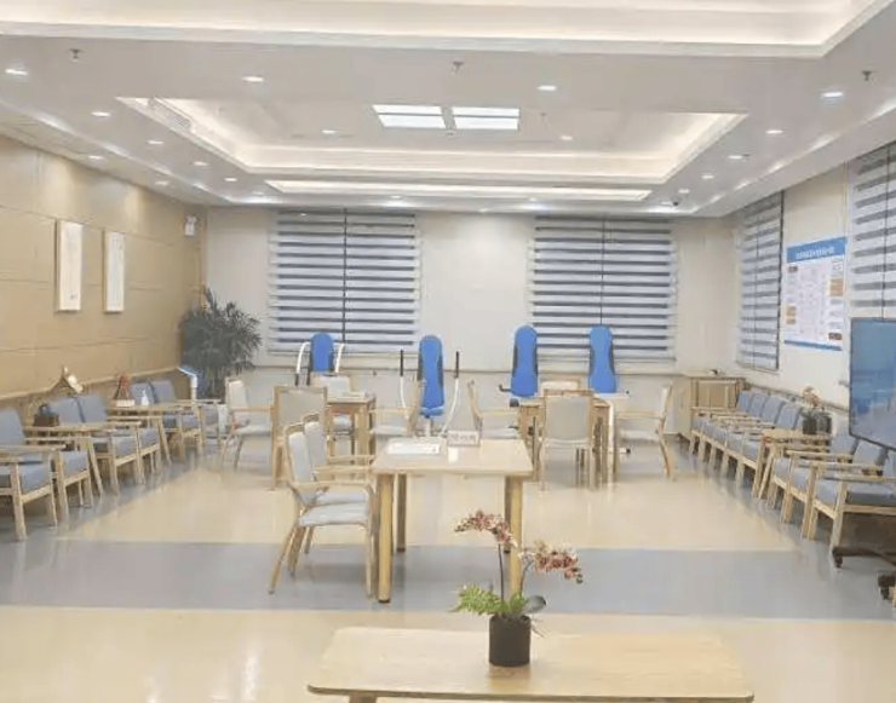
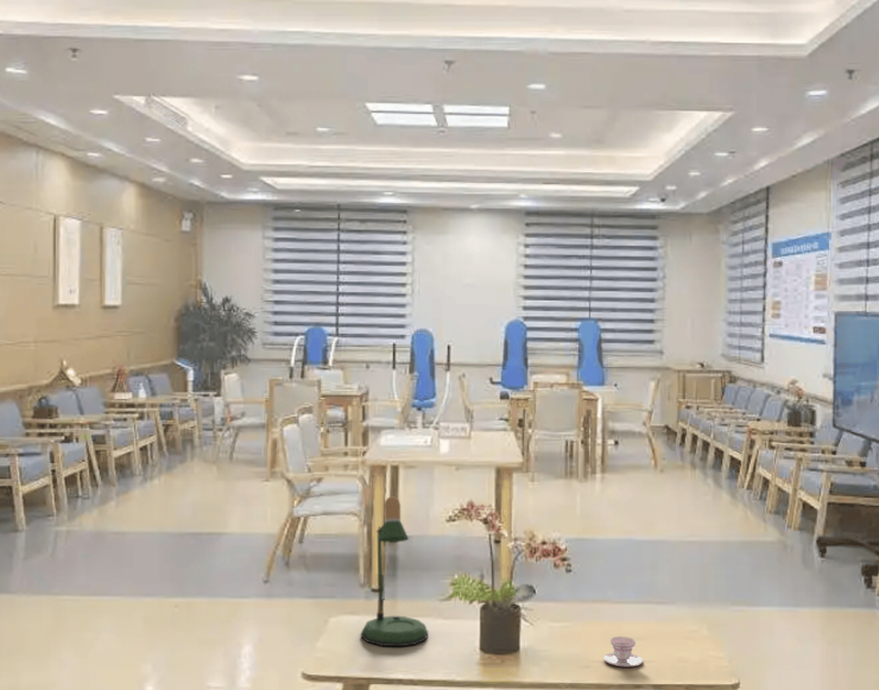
+ teacup (622, 651)
+ desk lamp (381, 565)
